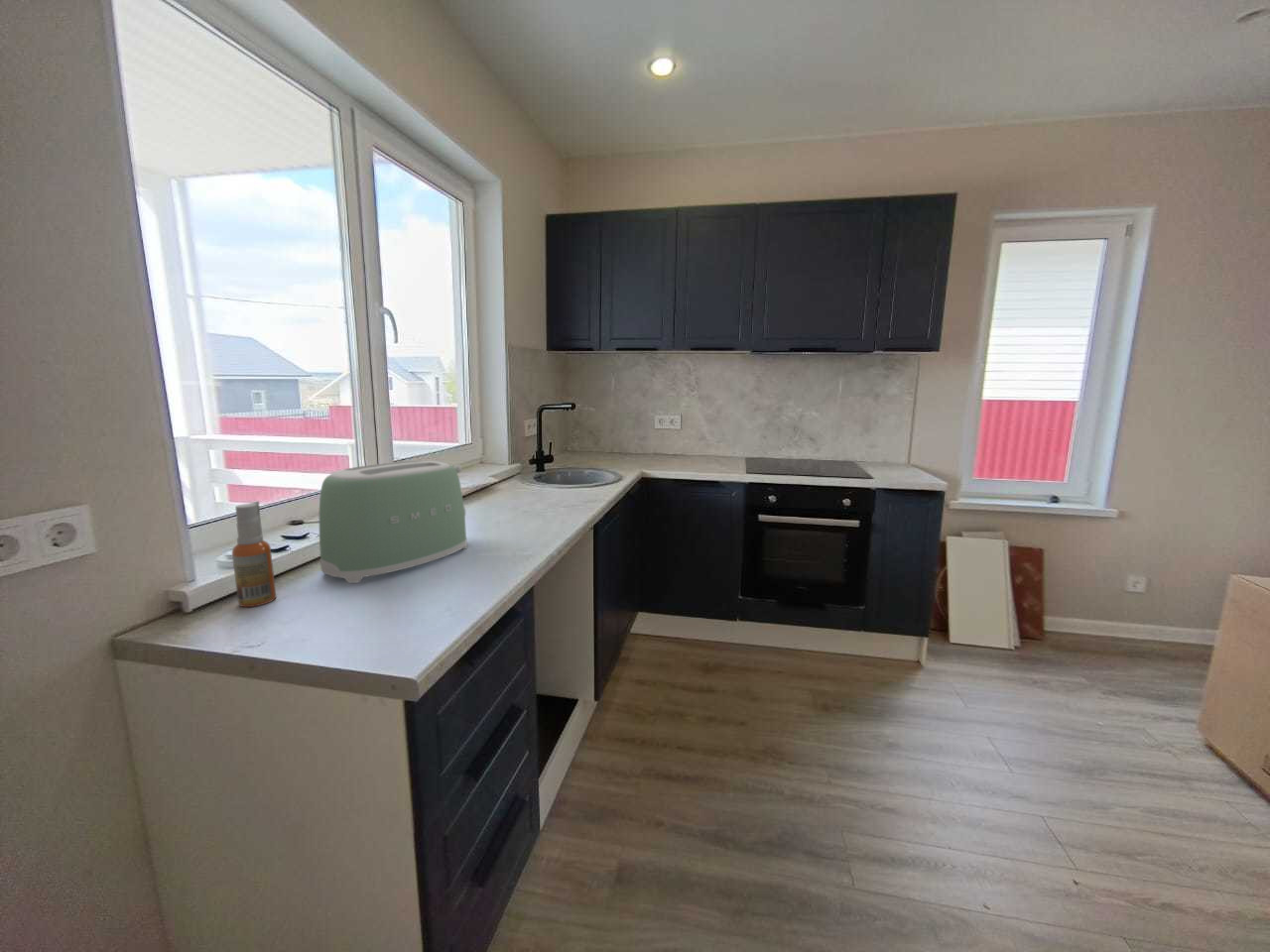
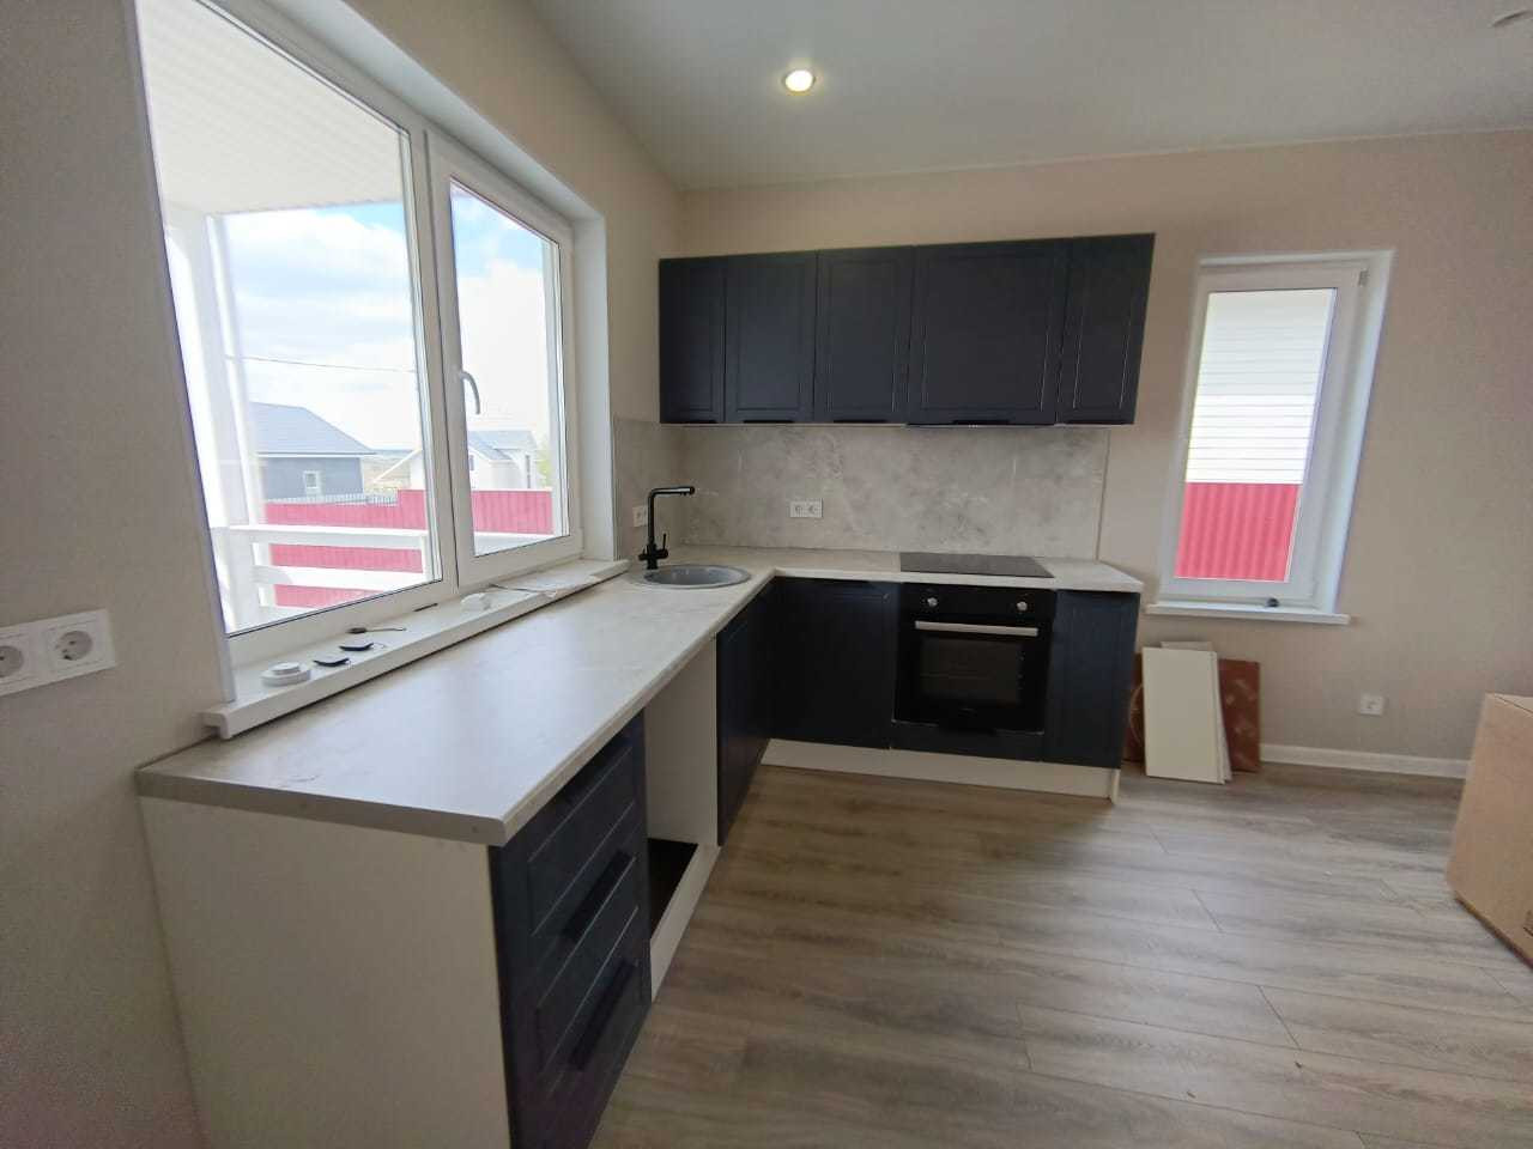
- toaster (397, 512)
- spray bottle (253, 552)
